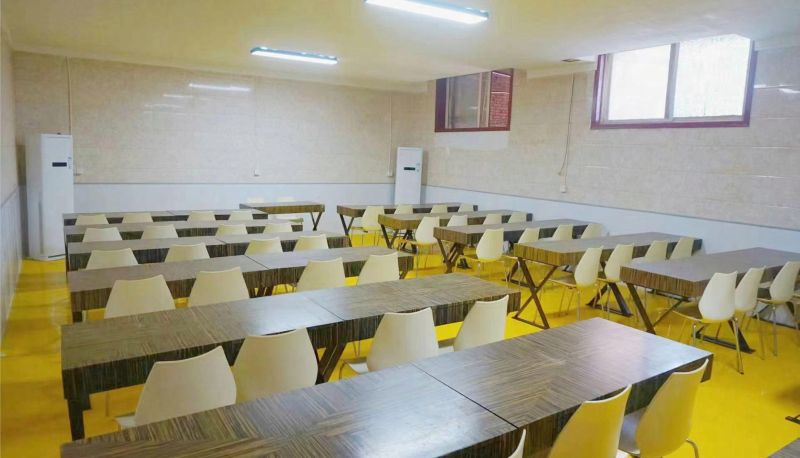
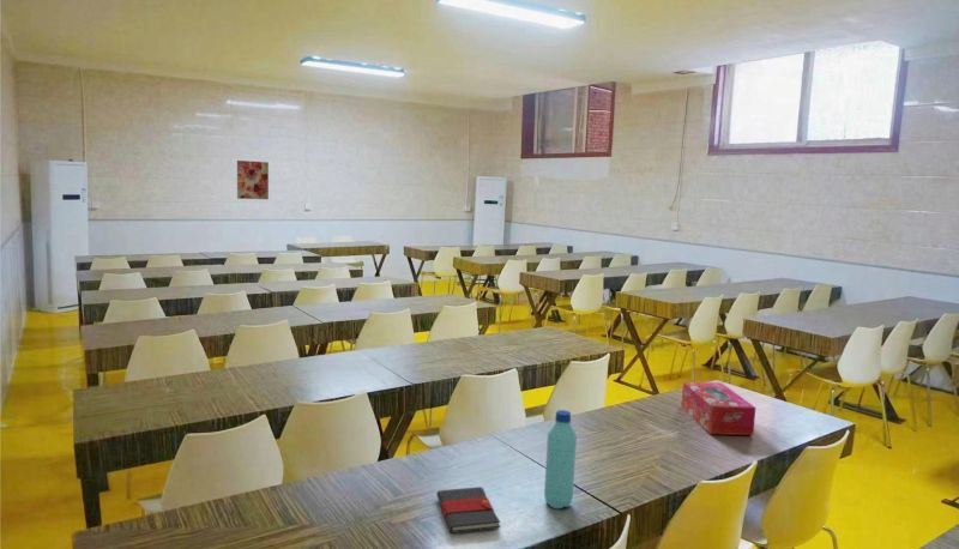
+ tissue box (716, 406)
+ book (466, 507)
+ water bottle (560, 458)
+ wall art (252, 180)
